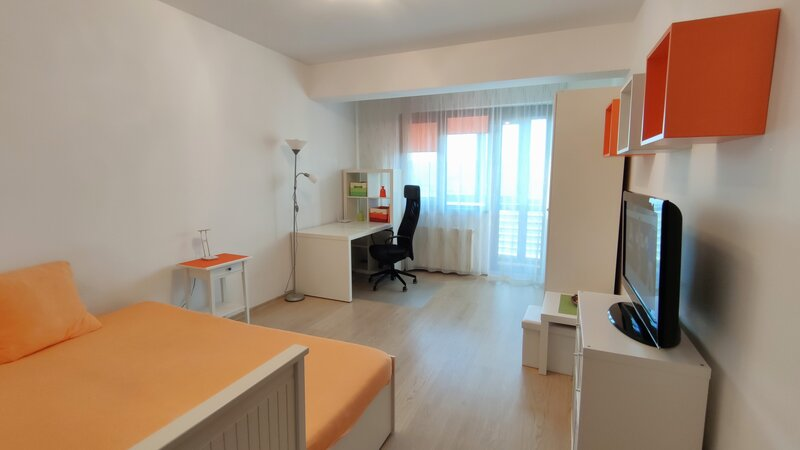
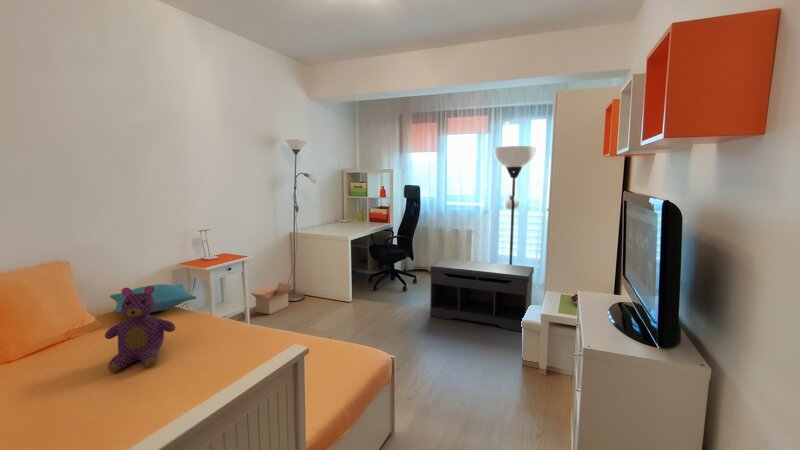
+ bench (481, 291)
+ teddy bear (136, 325)
+ cardboard box (272, 298)
+ pillow (153, 297)
+ floor lamp (513, 221)
